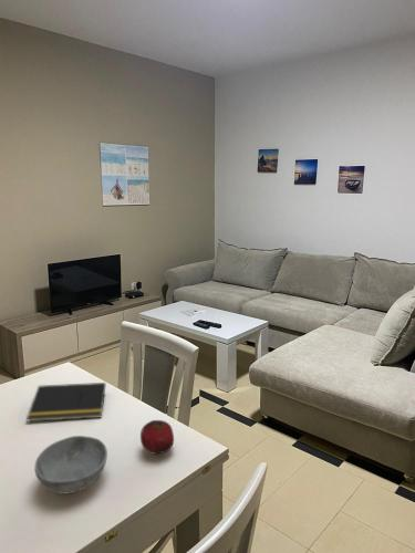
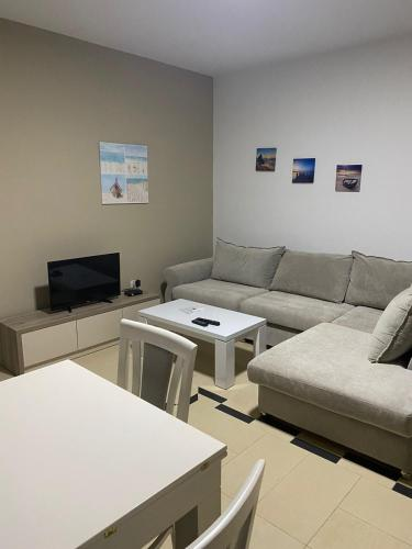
- fruit (157, 435)
- bowl (72, 468)
- notepad (69, 400)
